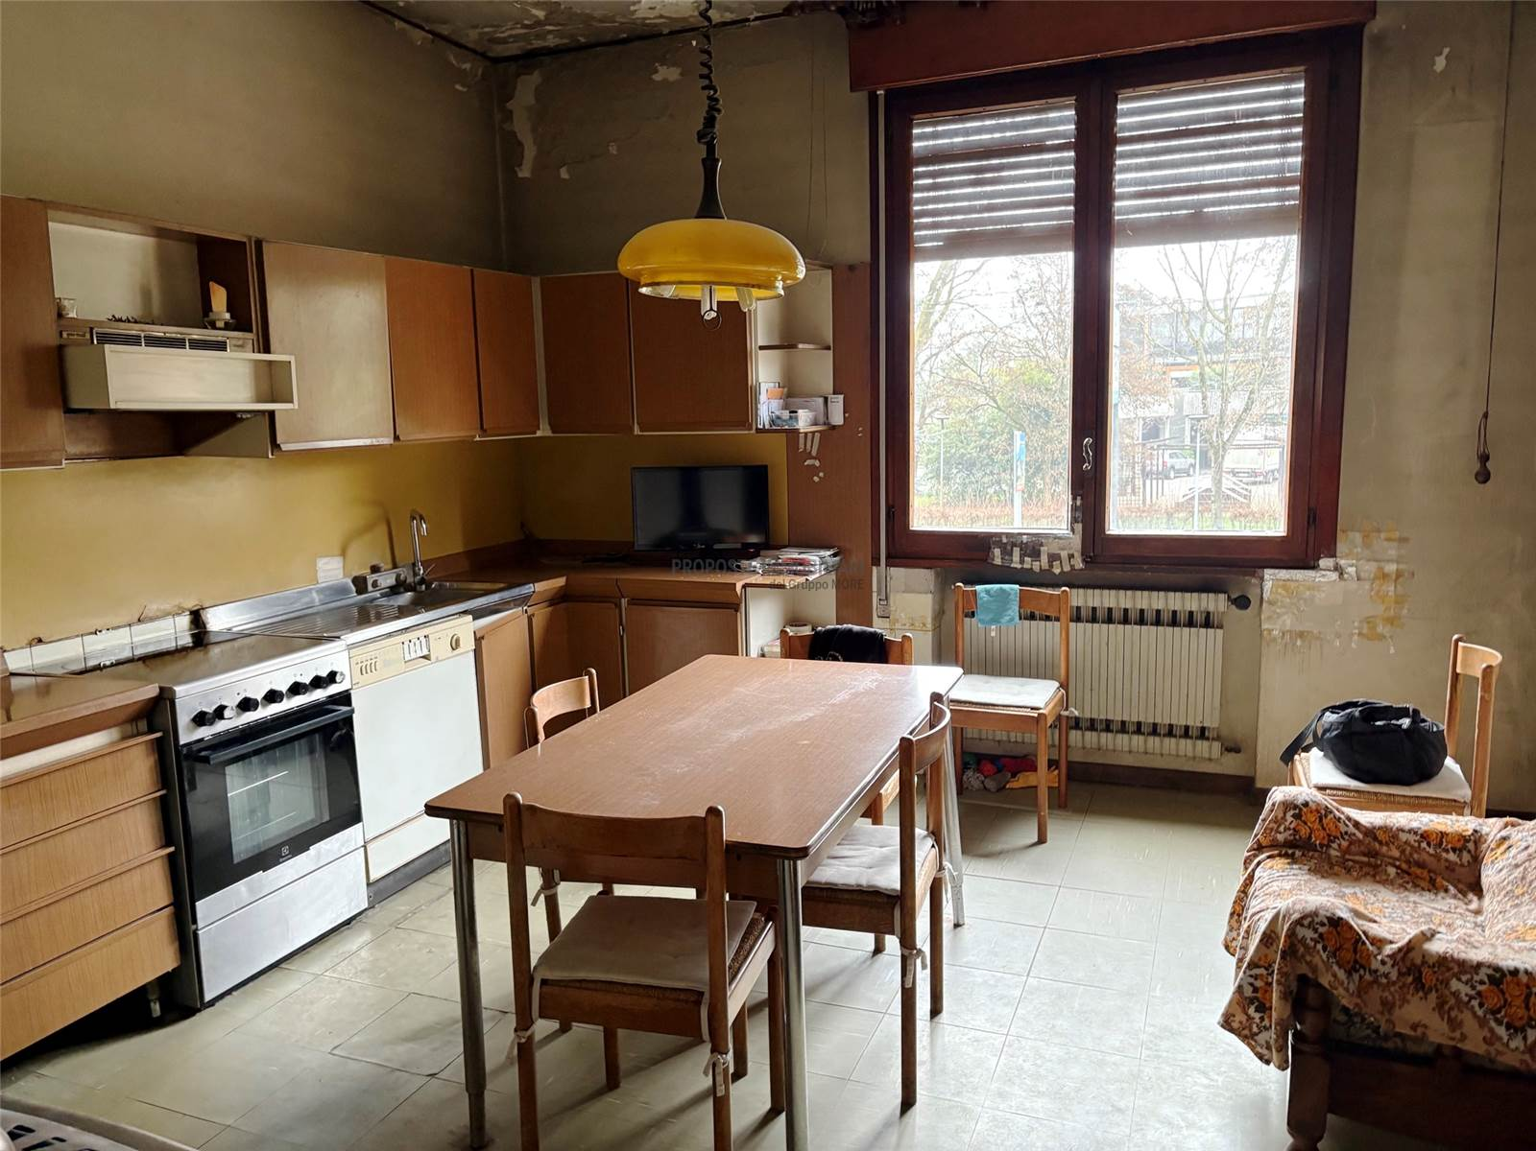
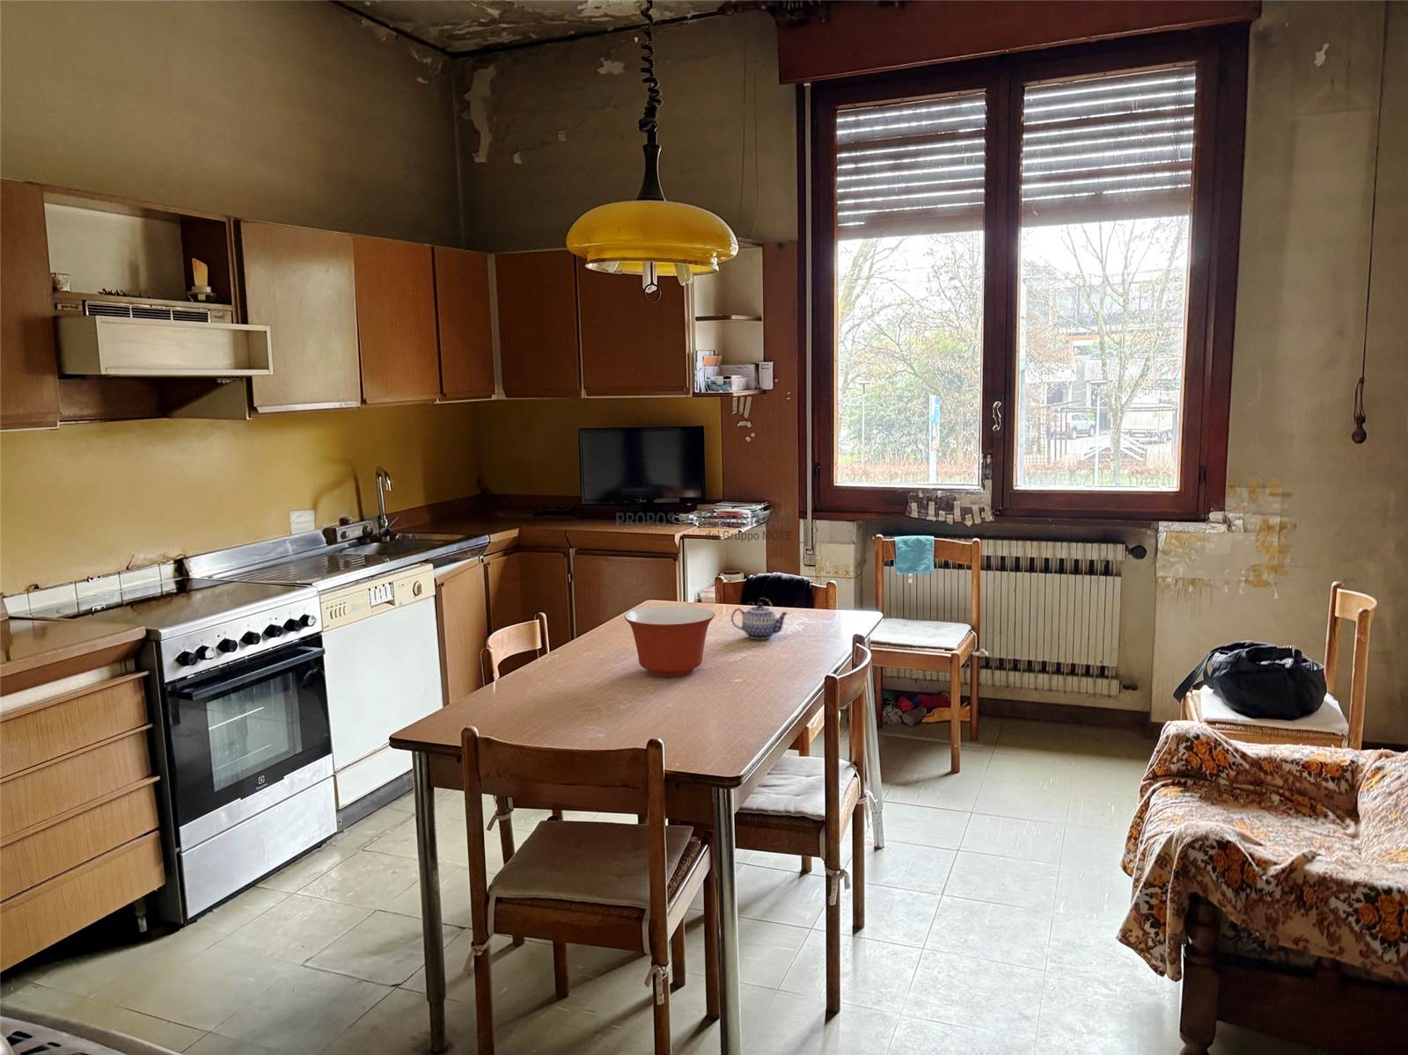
+ teapot (759, 619)
+ mixing bowl (670, 643)
